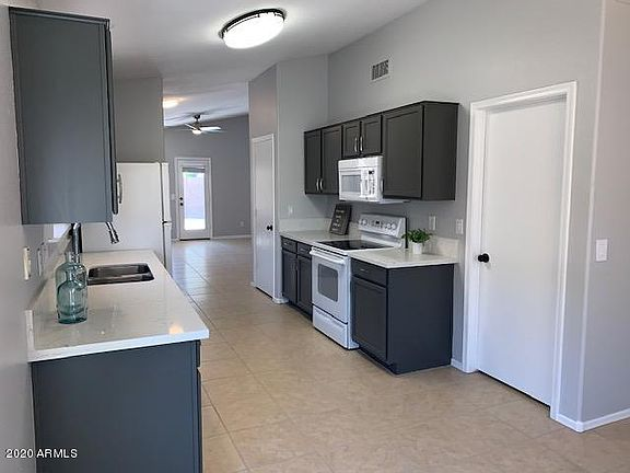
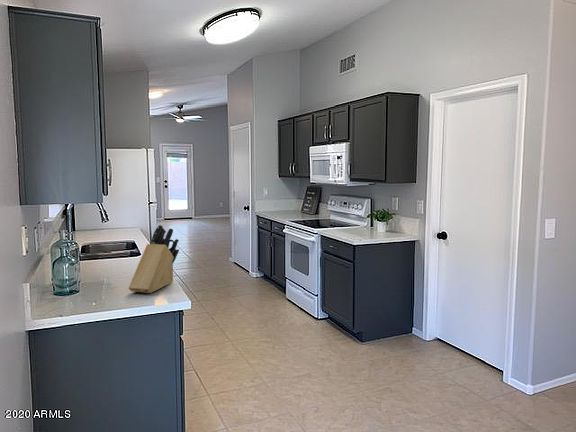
+ knife block (155, 256)
